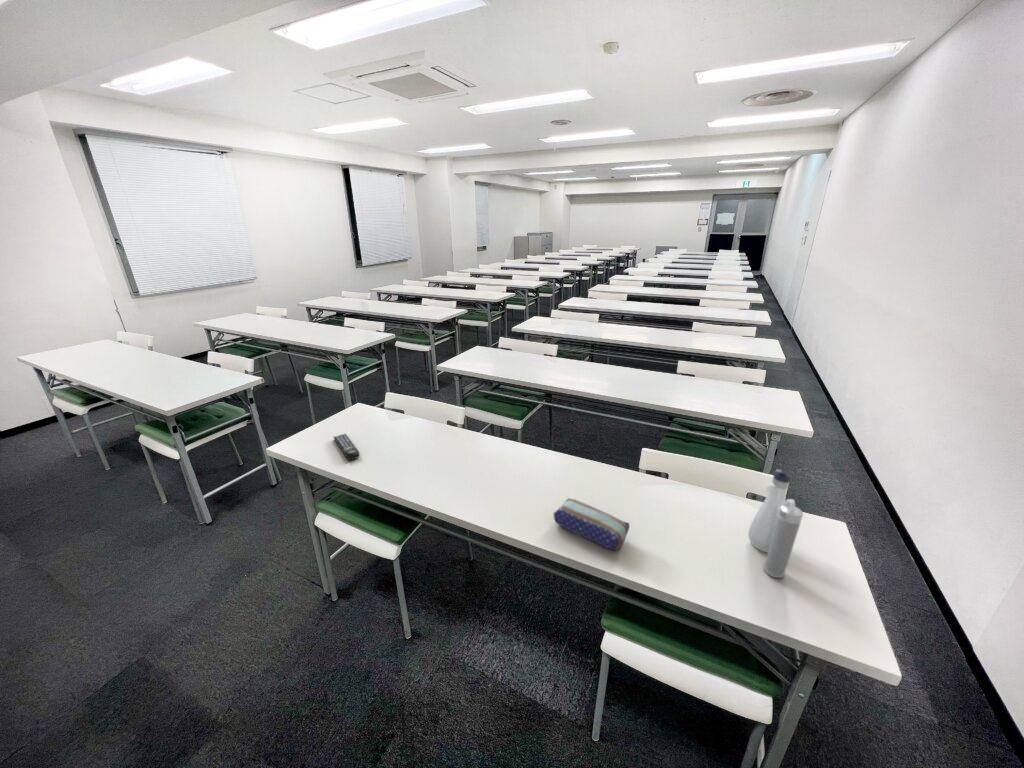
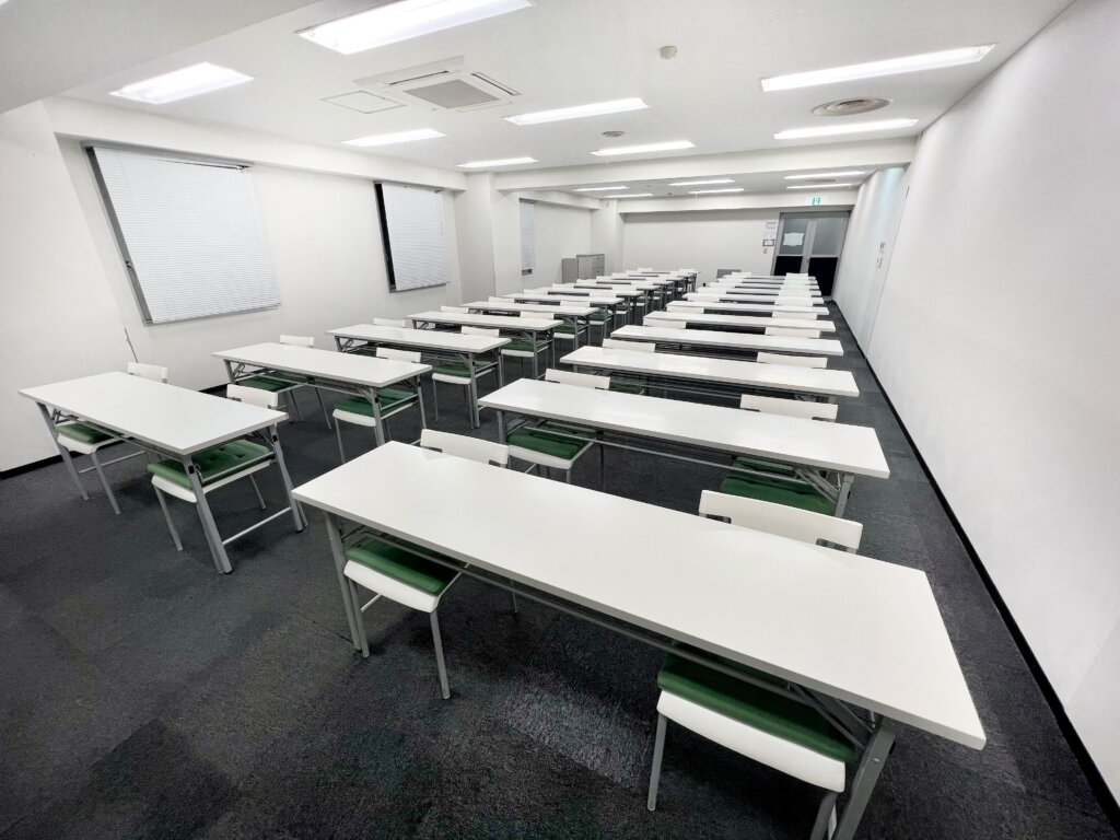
- remote control (345, 445)
- pencil case (590, 522)
- water bottle (775, 516)
